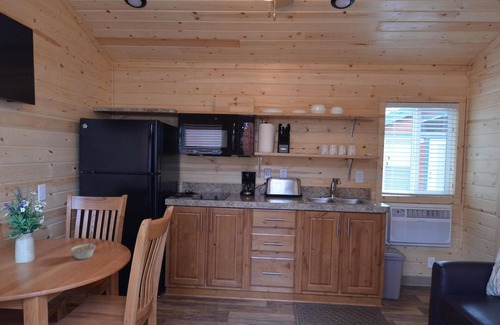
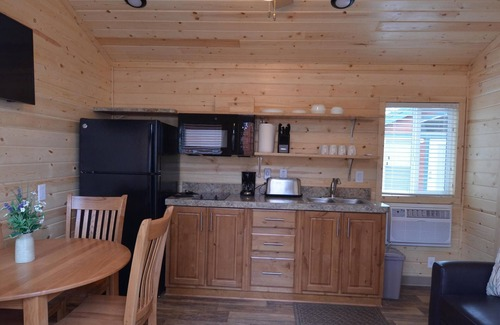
- legume (83, 250)
